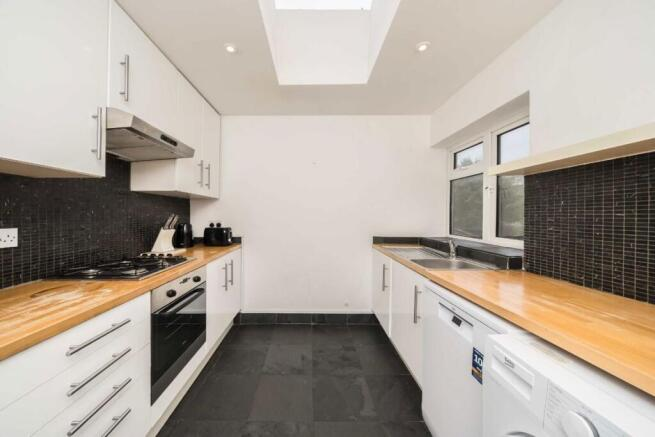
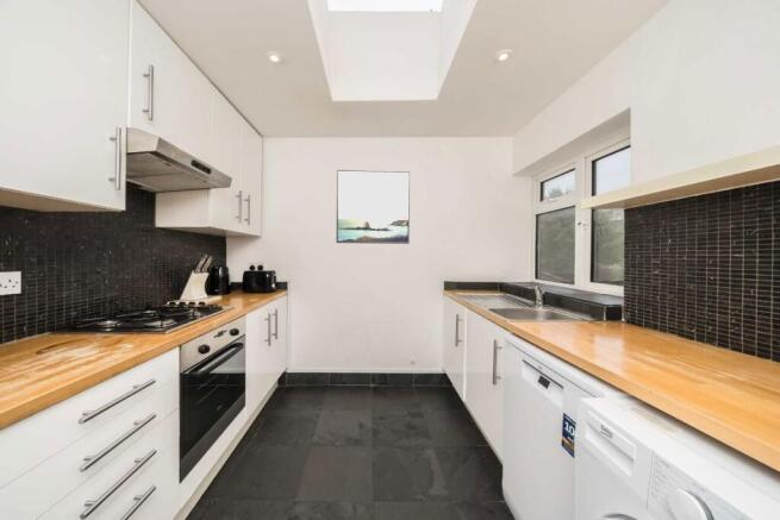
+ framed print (373, 207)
